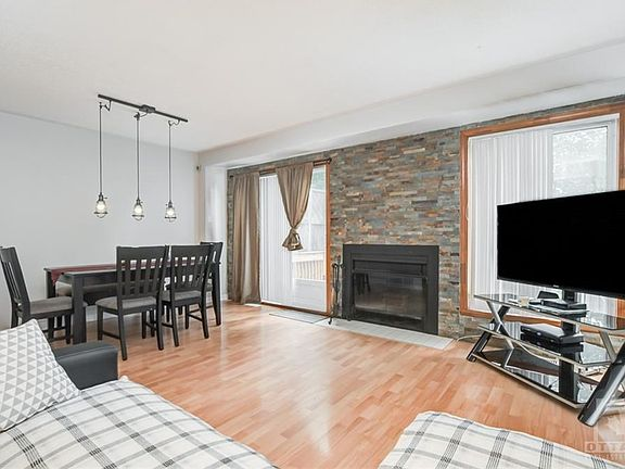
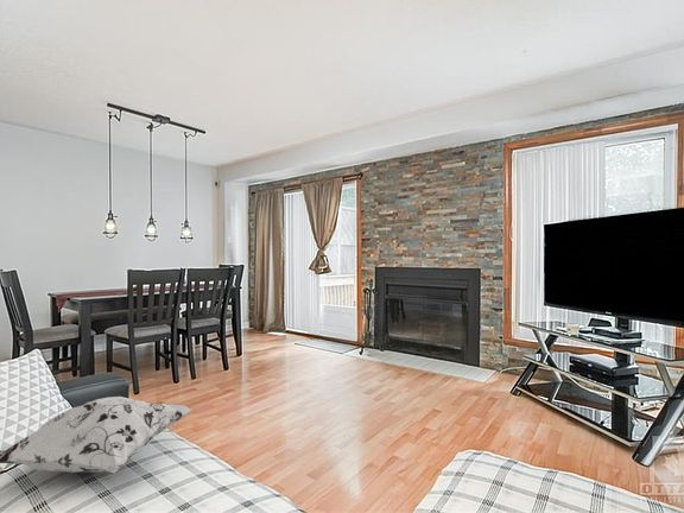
+ decorative pillow (99, 432)
